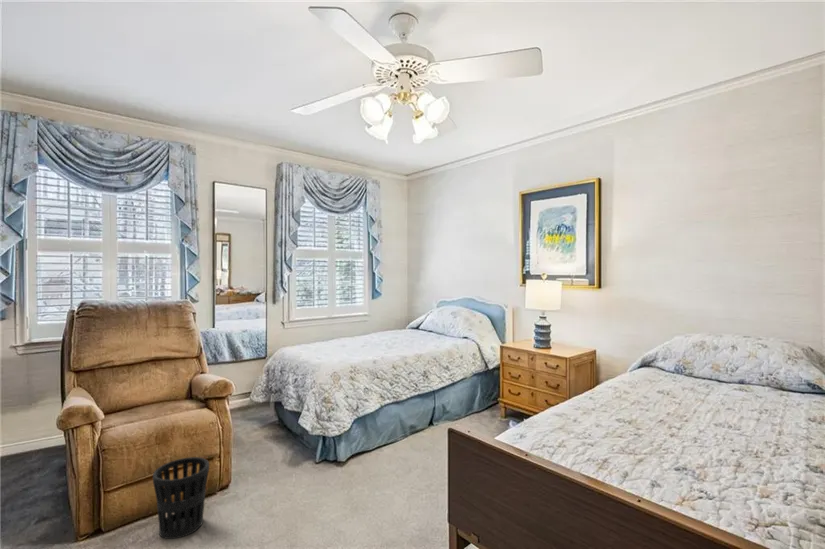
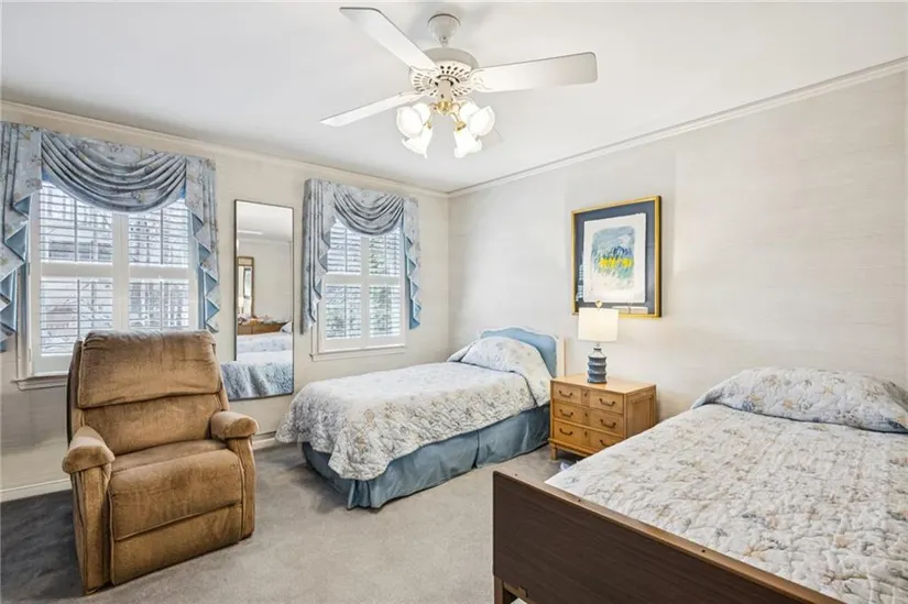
- wastebasket (180, 497)
